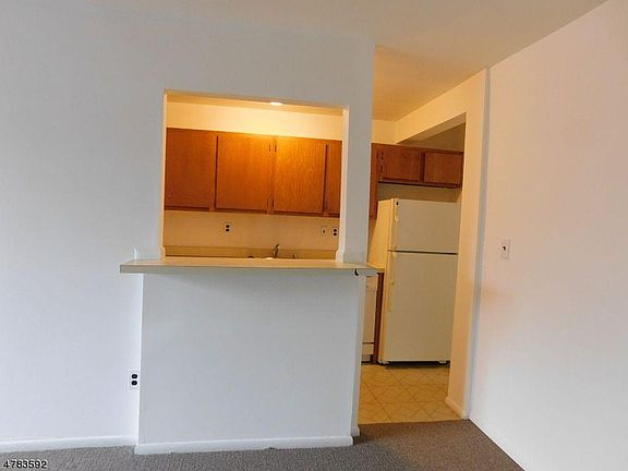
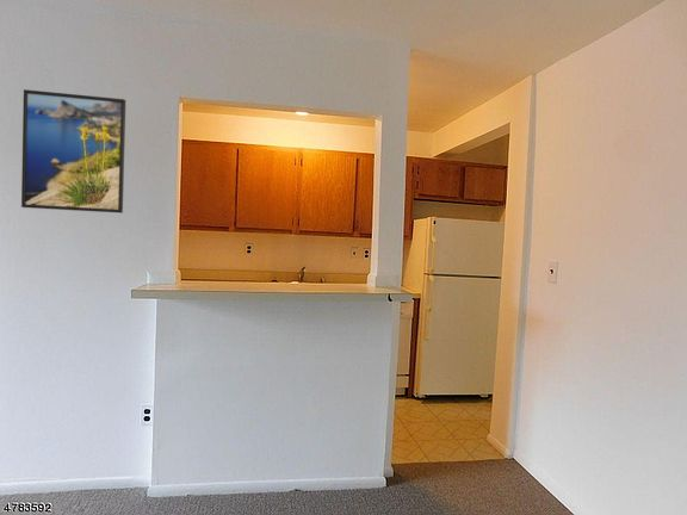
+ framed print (74, 153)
